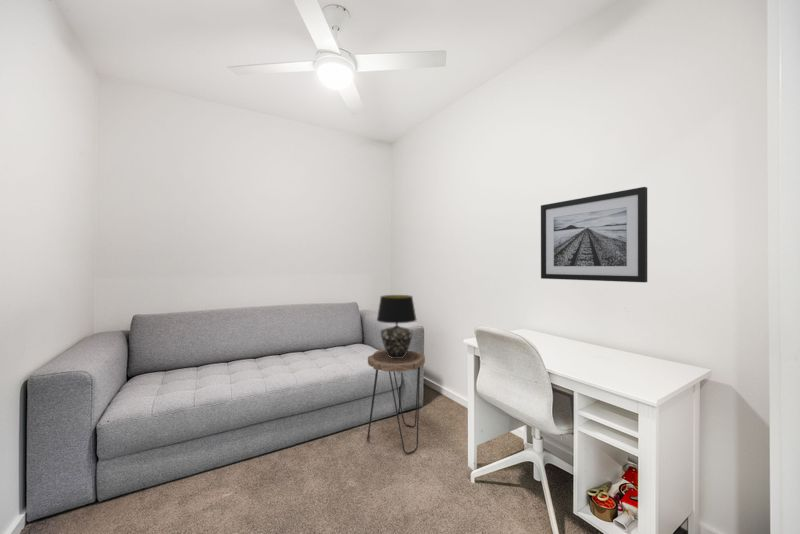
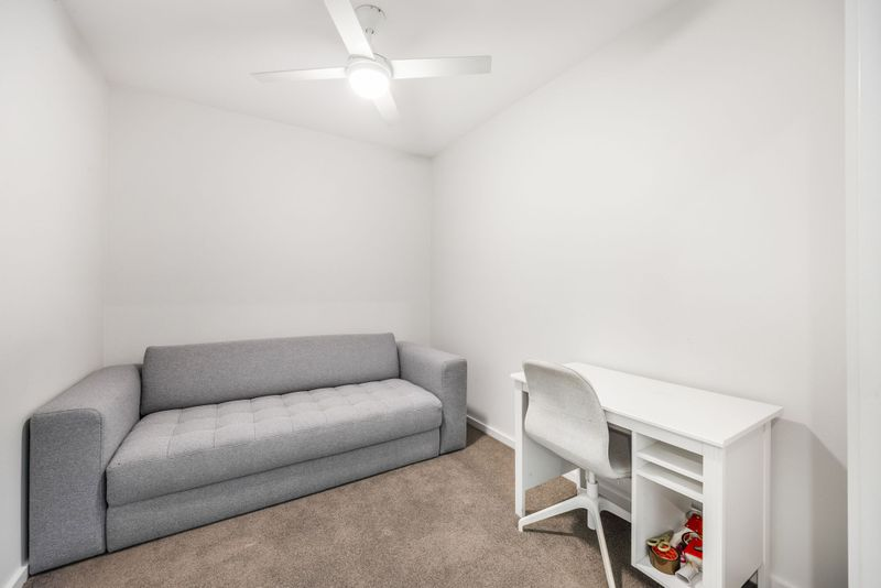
- side table (394, 397)
- wall art (587, 238)
- table lamp (396, 325)
